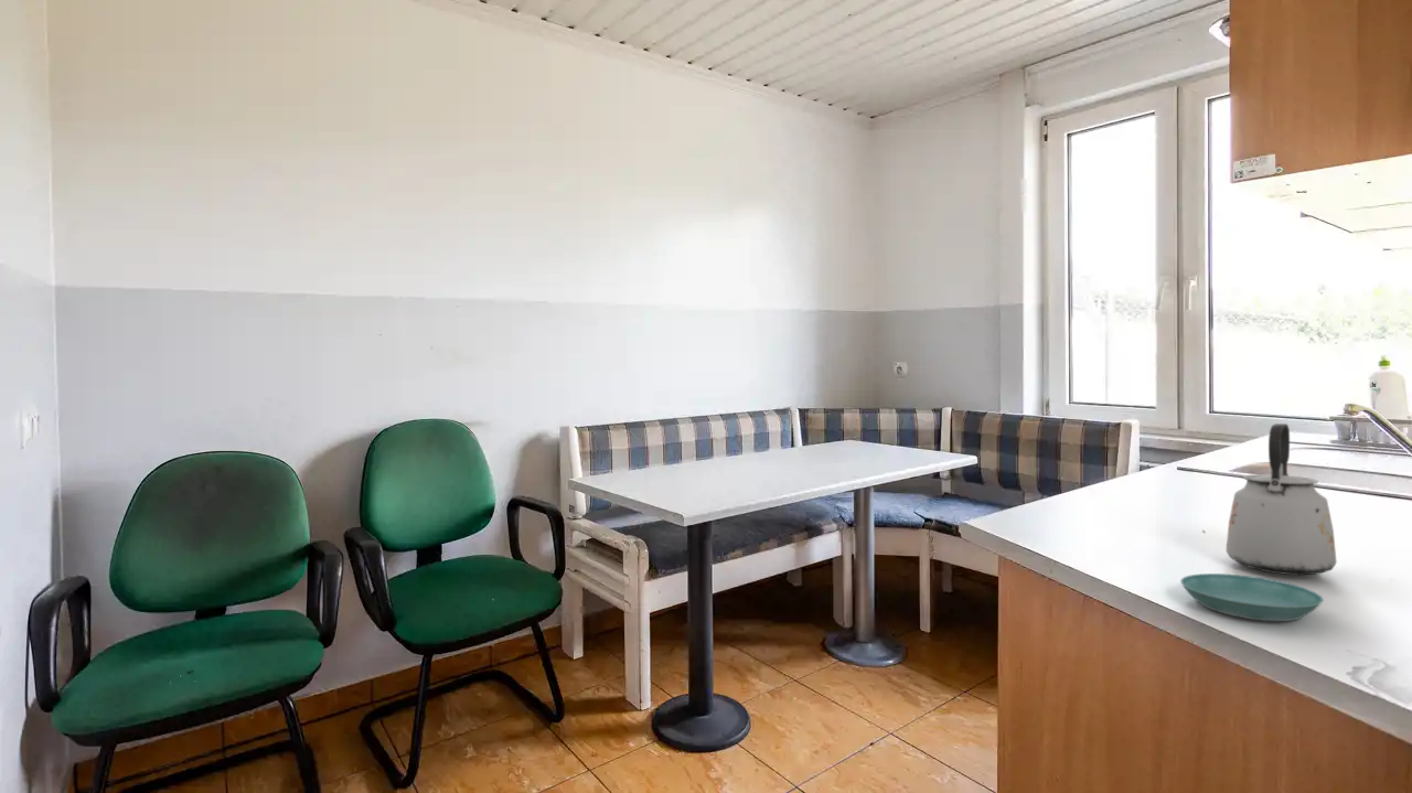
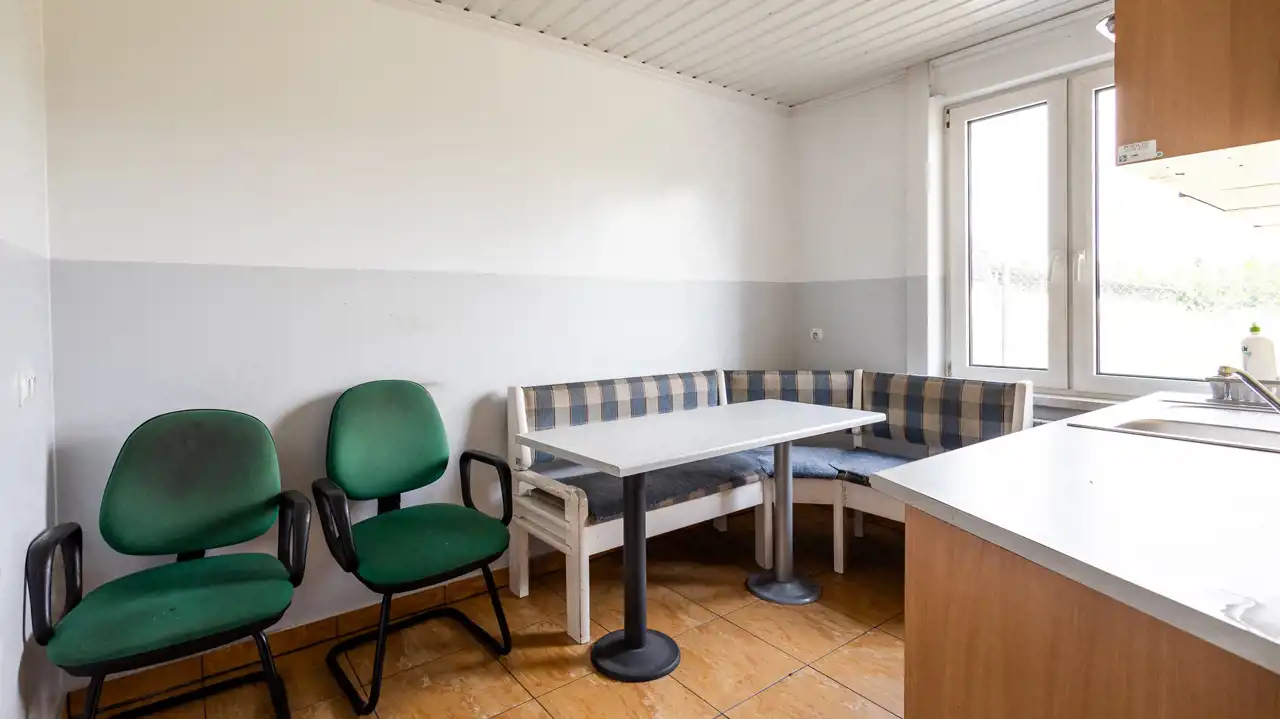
- saucer (1248, 598)
- kettle (1281, 494)
